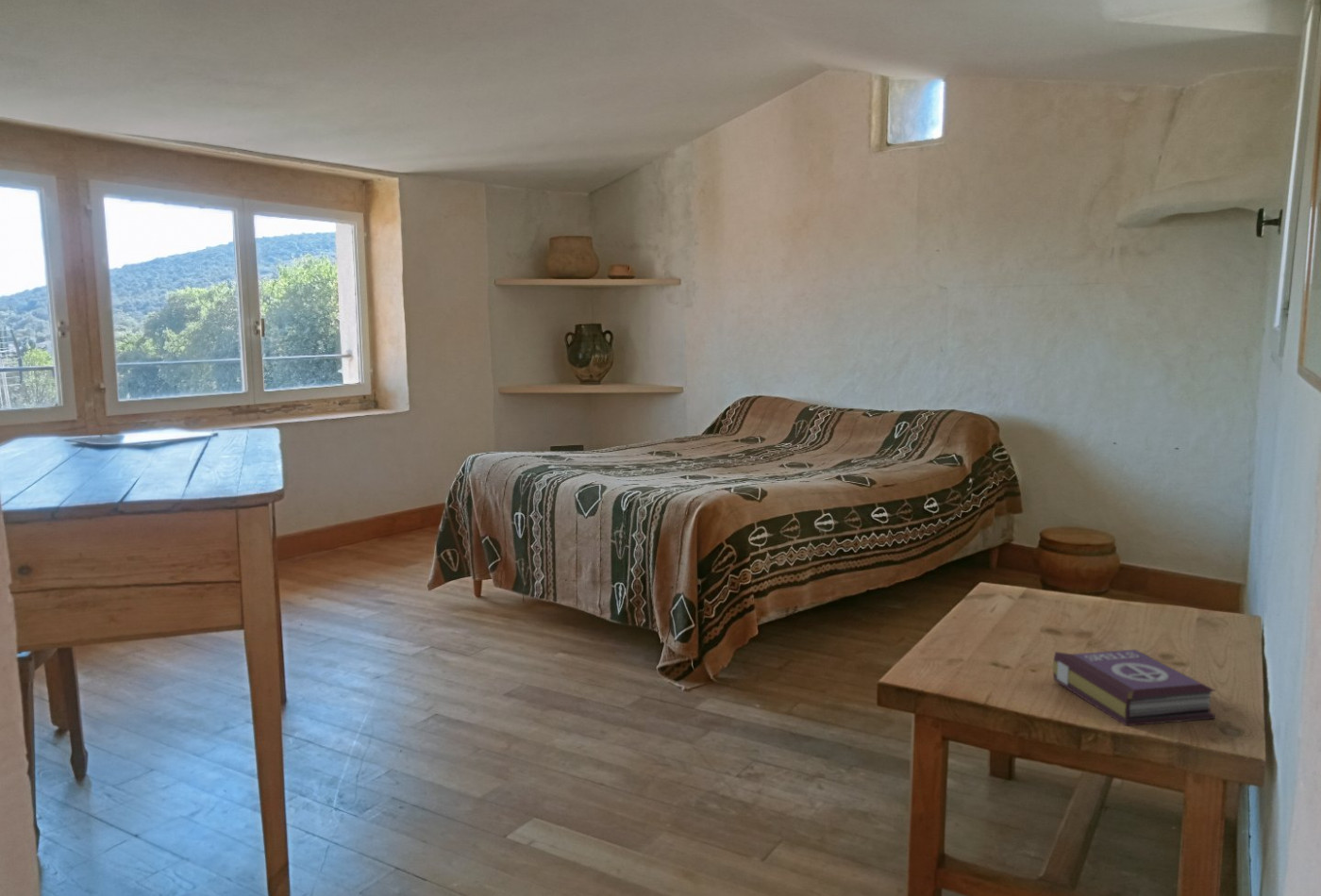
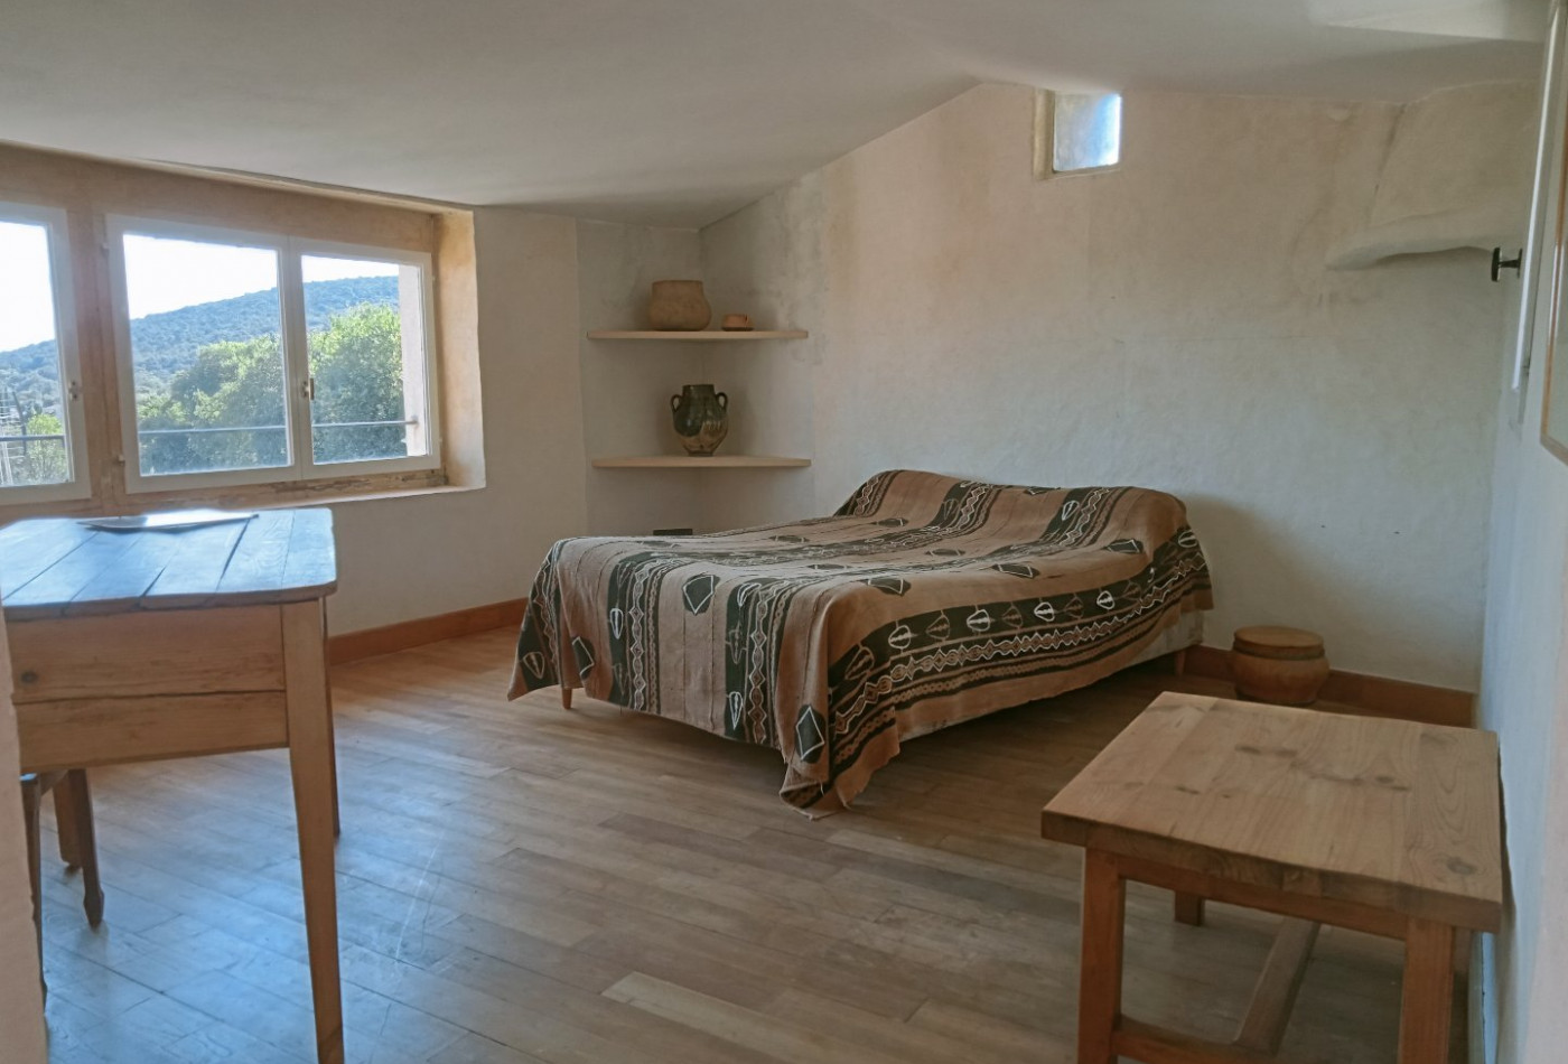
- book (1129, 683)
